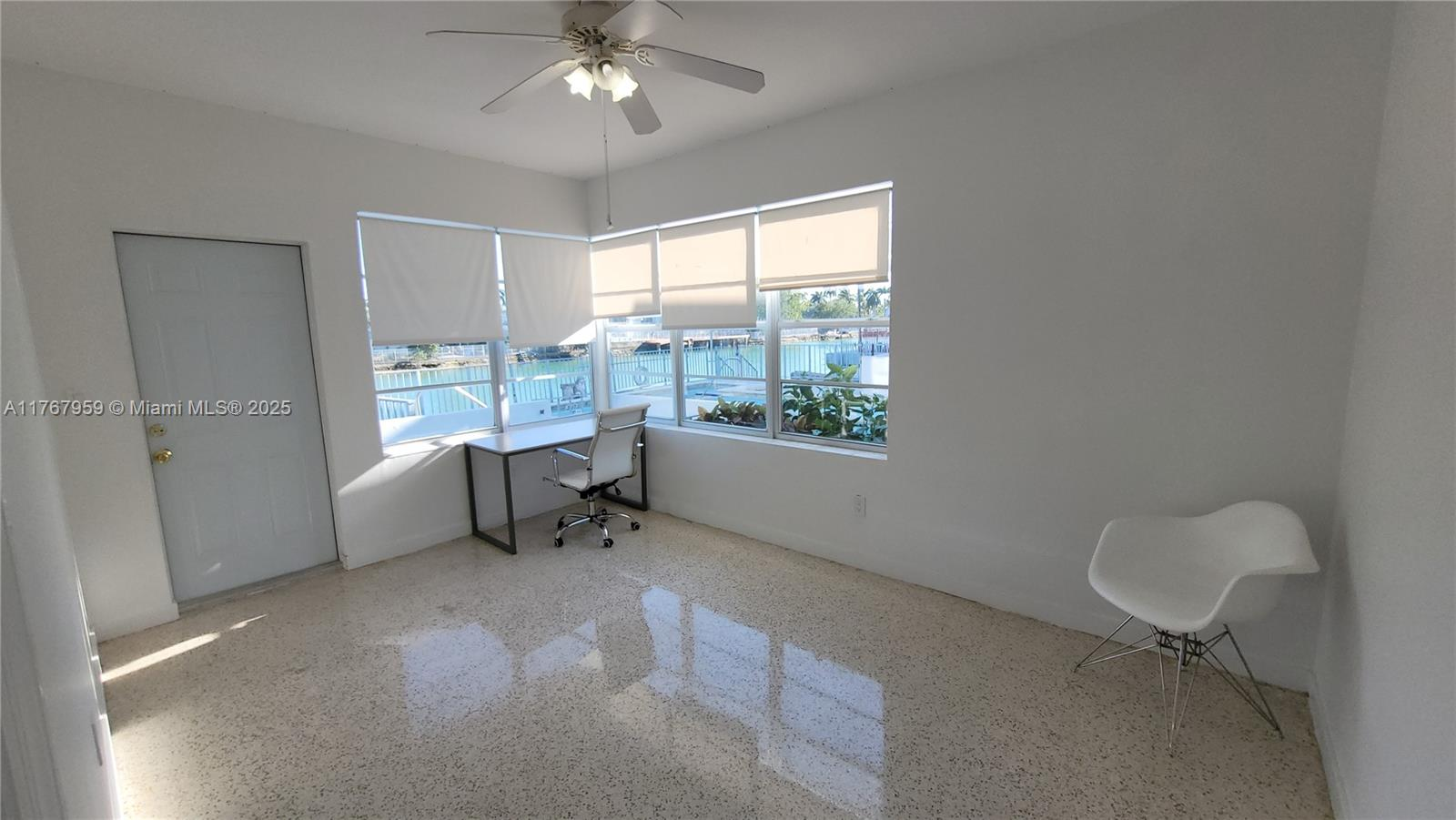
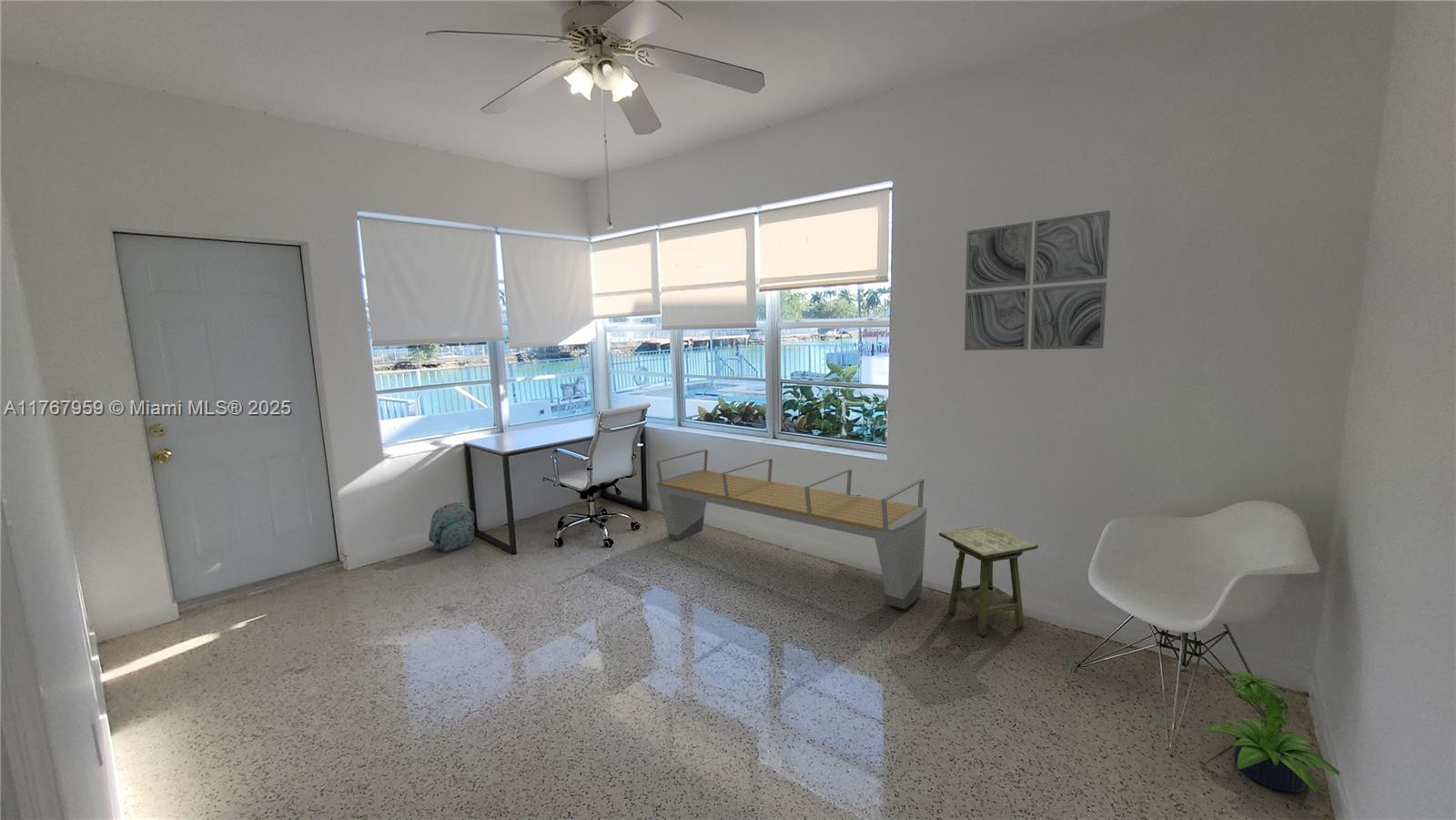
+ potted plant (1272, 726)
+ backpack (452, 524)
+ bench (777, 516)
+ wall art (1033, 288)
+ side table (985, 580)
